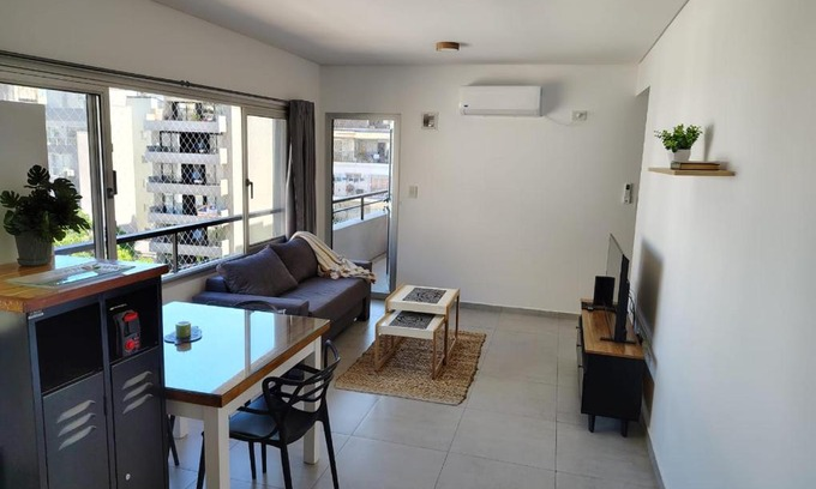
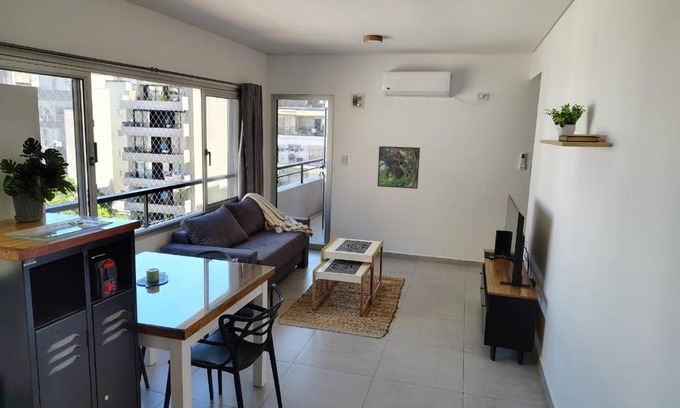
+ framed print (398, 167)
